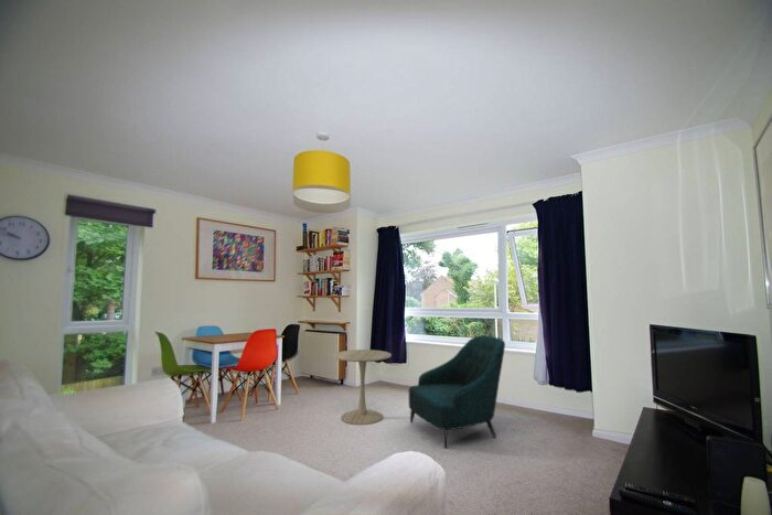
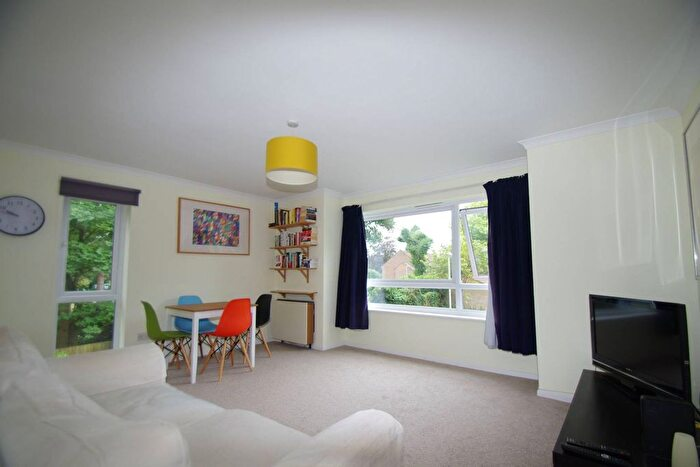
- armchair (453, 384)
- side table (362, 385)
